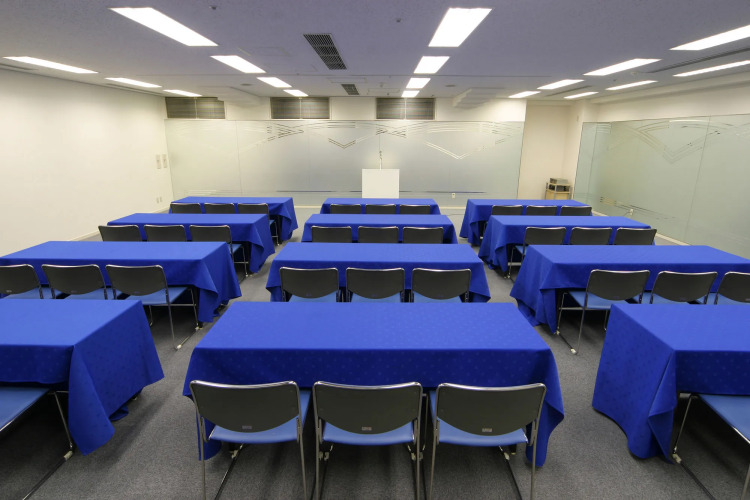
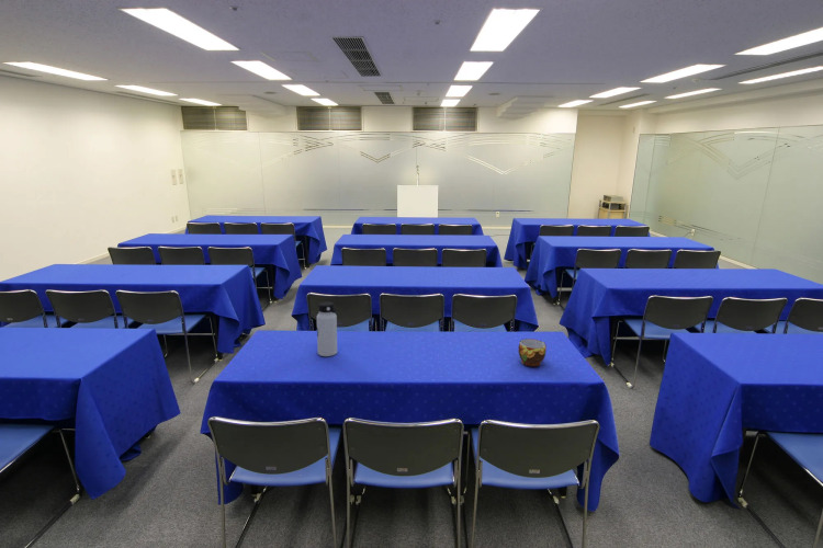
+ cup (531, 352)
+ water bottle (326, 328)
